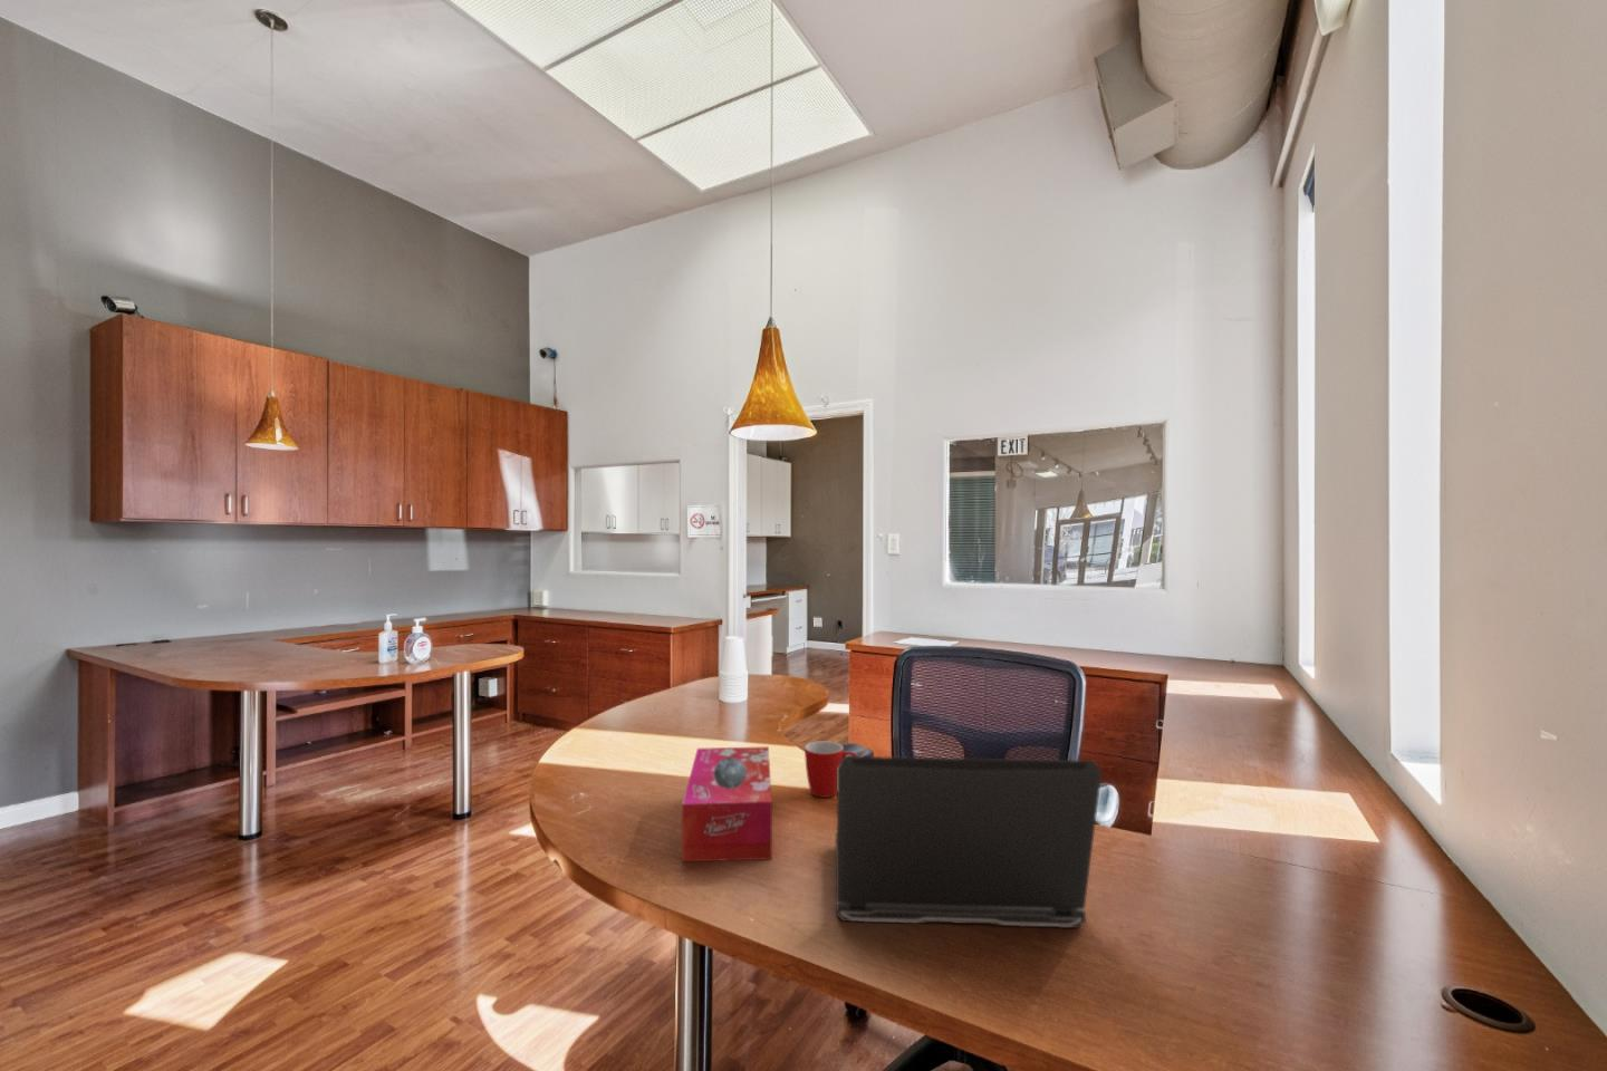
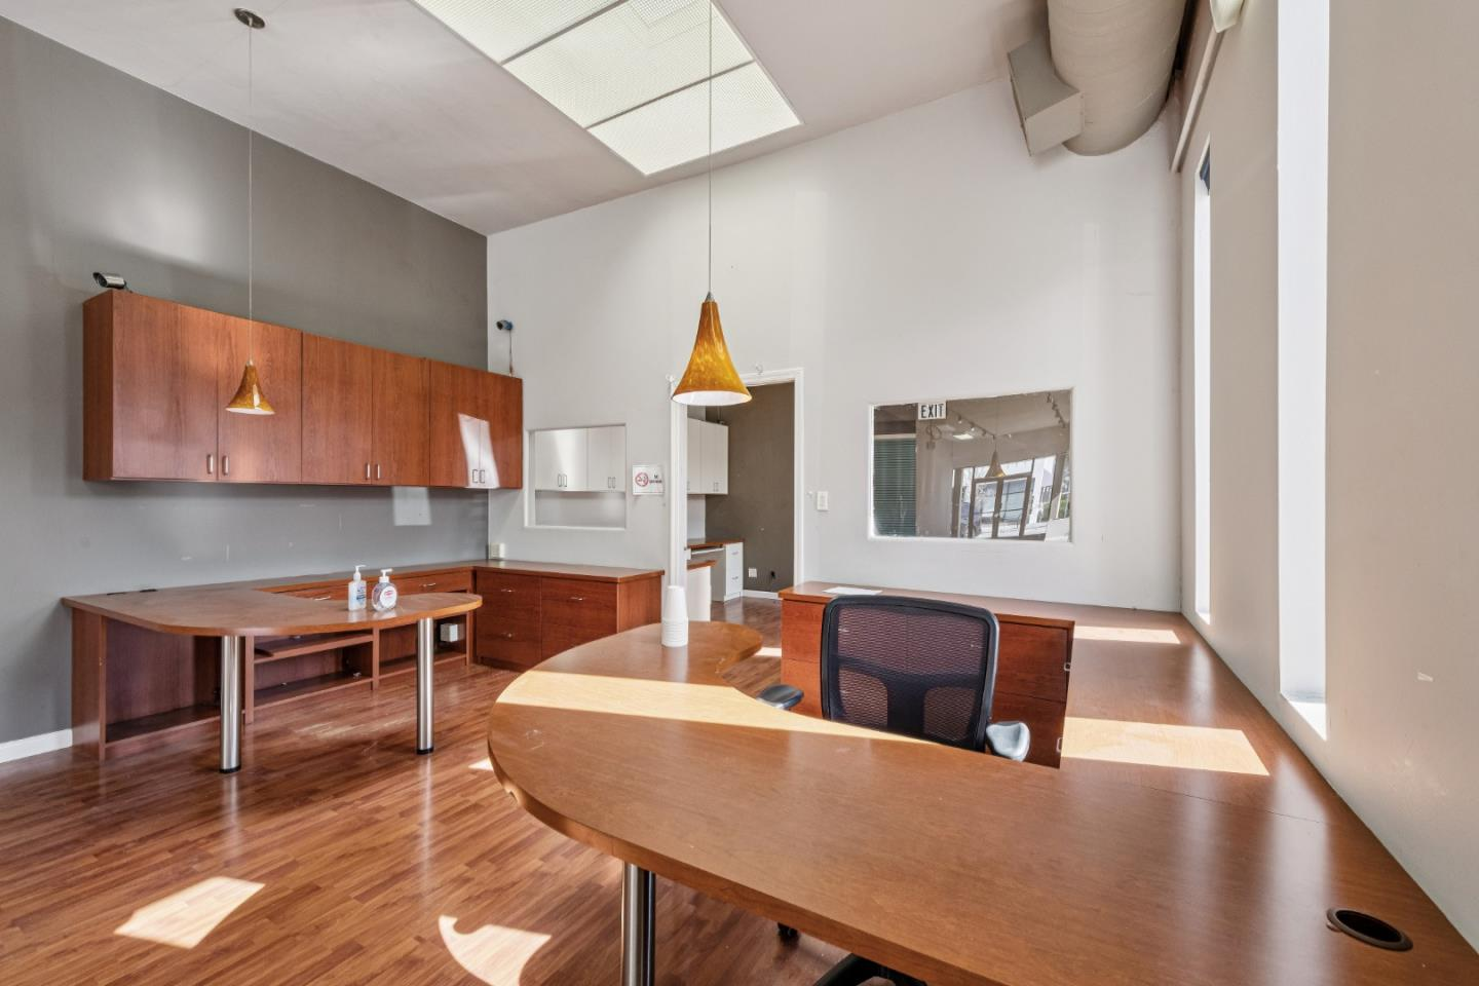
- tissue box (729, 797)
- mug (831, 770)
- laptop computer (947, 807)
